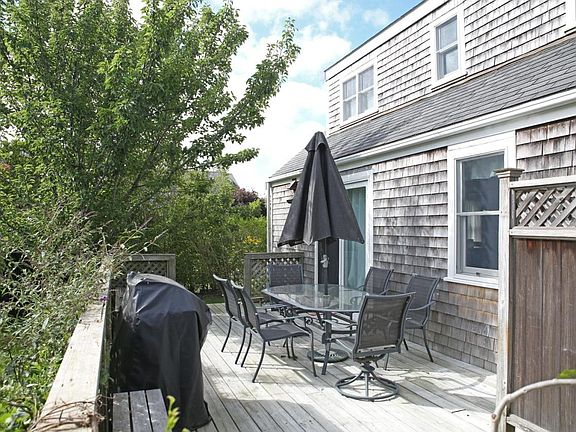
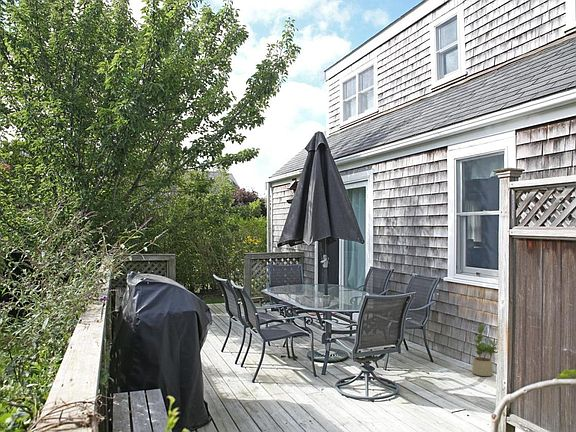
+ potted plant (485, 349)
